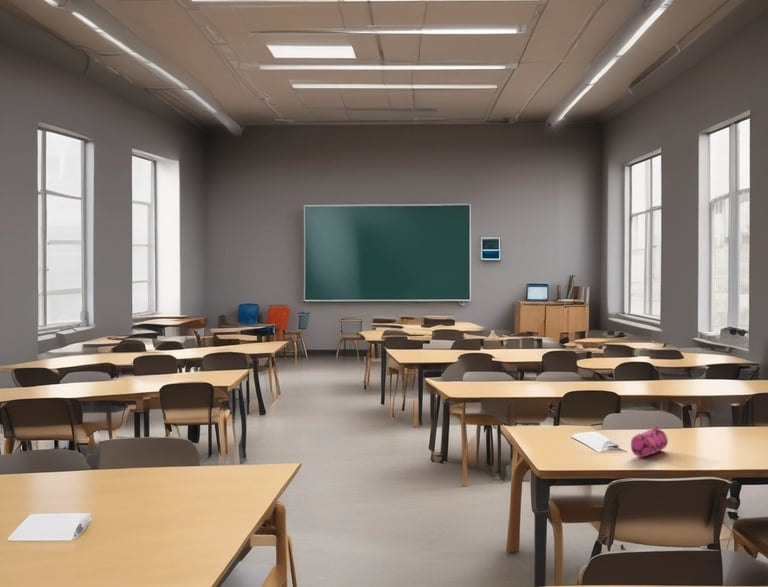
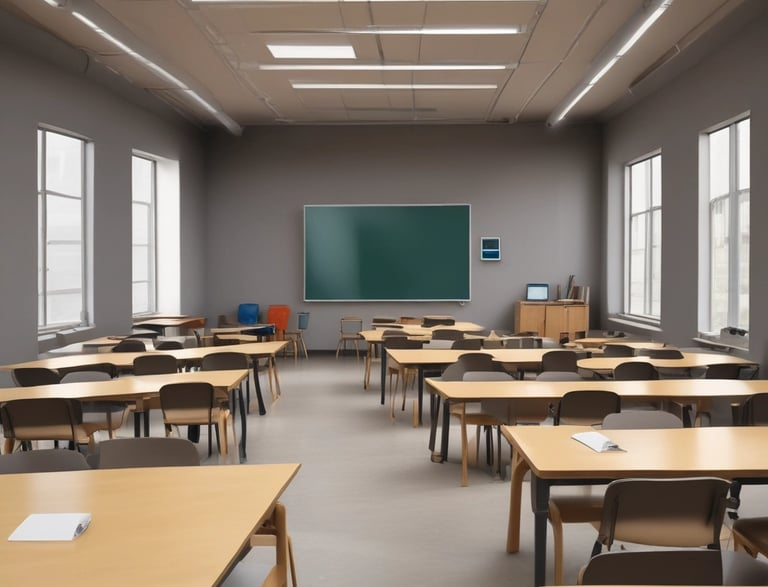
- pencil case (648, 441)
